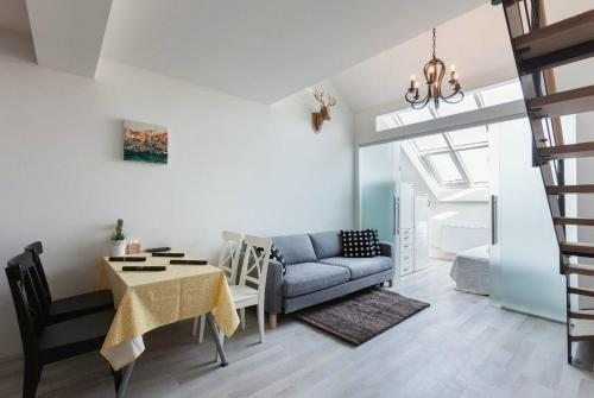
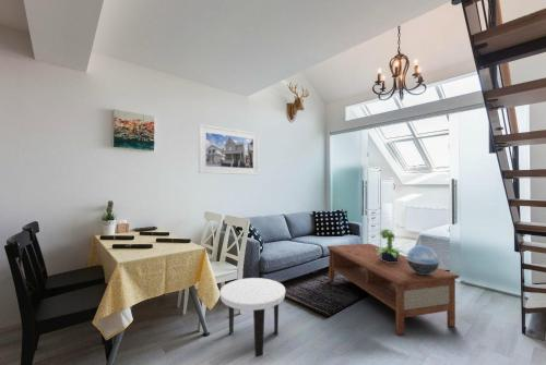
+ side table (253, 314)
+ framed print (230, 151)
+ coffee table (380, 278)
+ potted plant (389, 244)
+ decorative sphere (422, 259)
